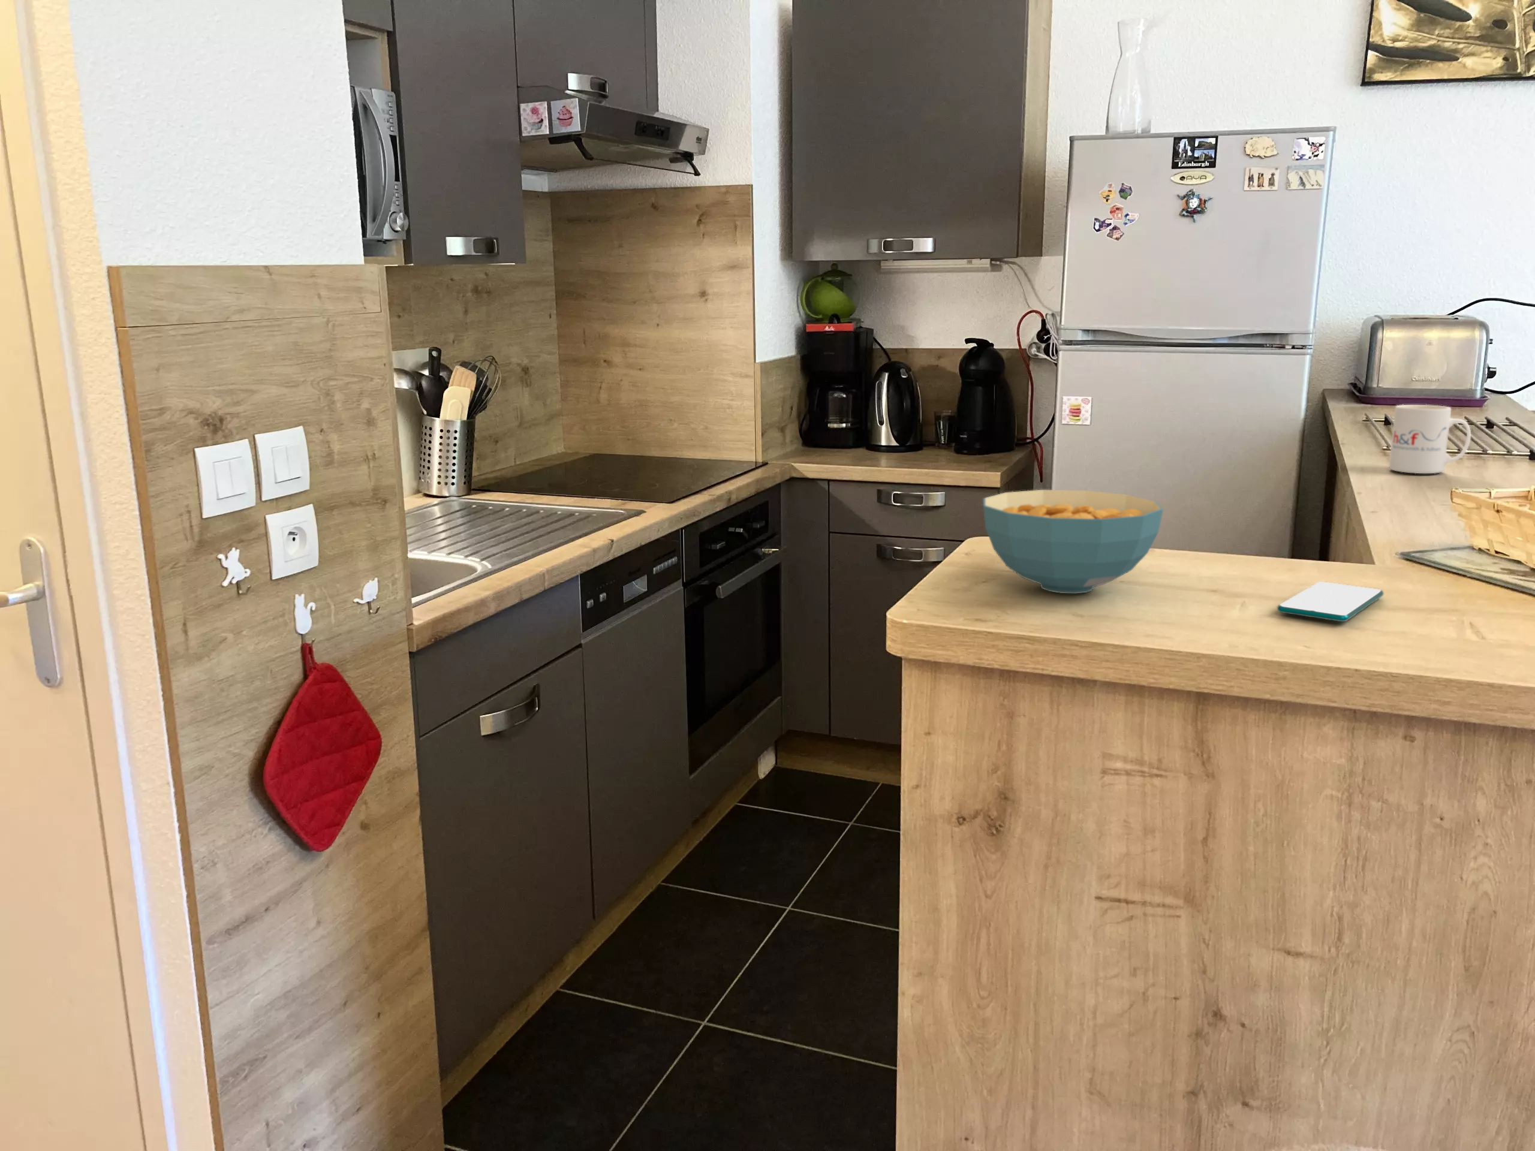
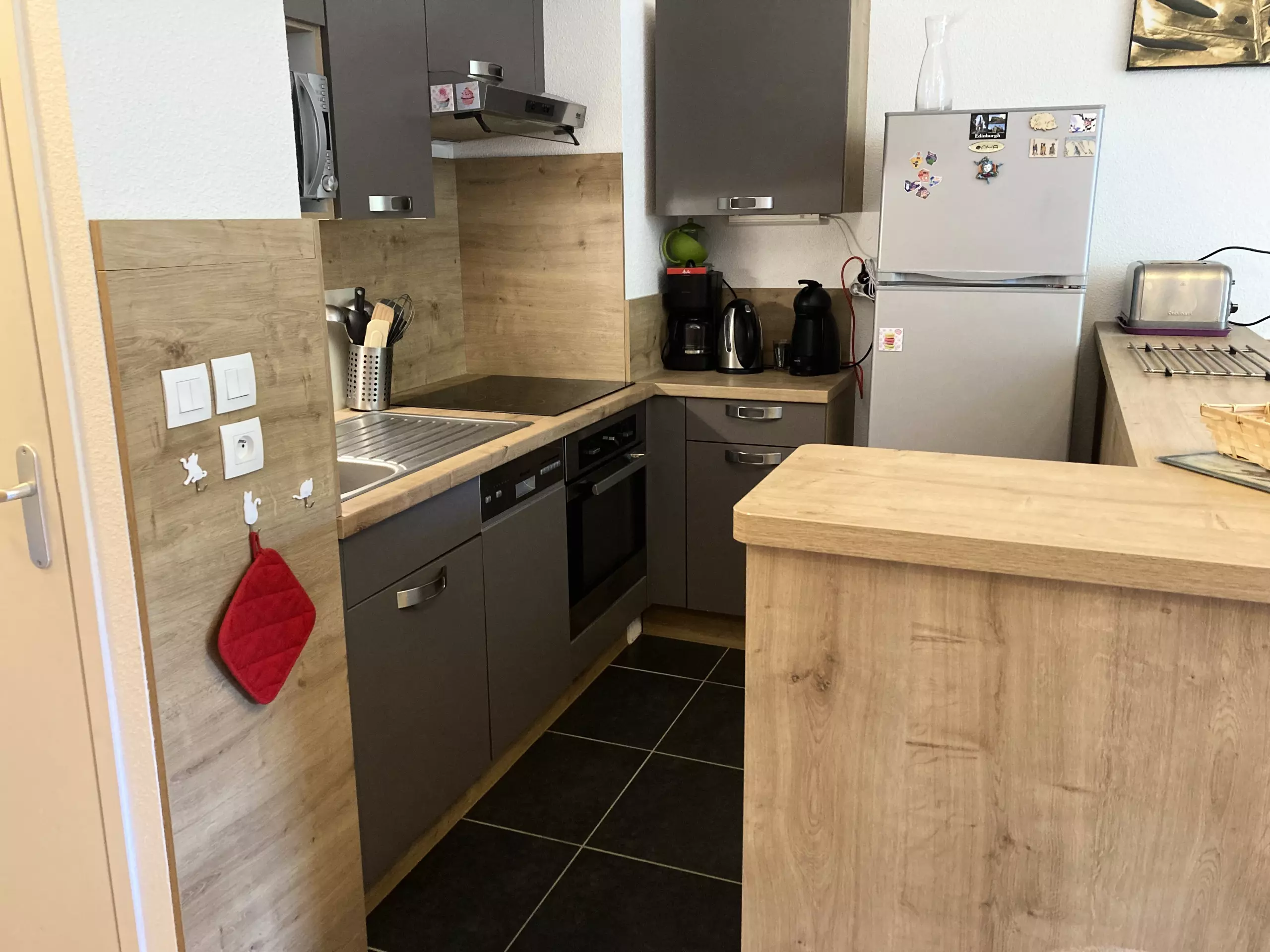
- cereal bowl (1068, 545)
- smartphone (1331, 601)
- mug (1430, 439)
